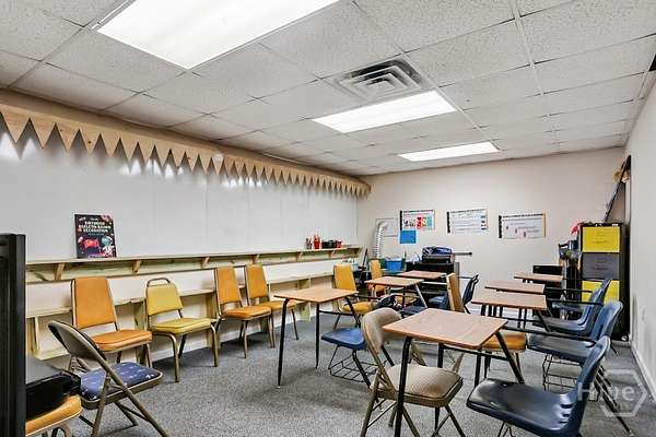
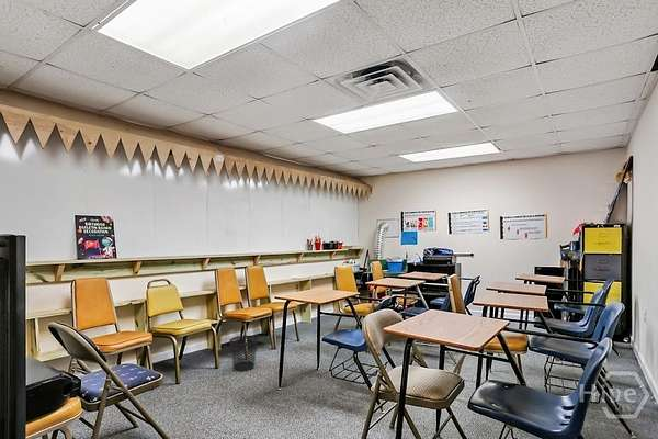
+ wastebasket (243, 352)
